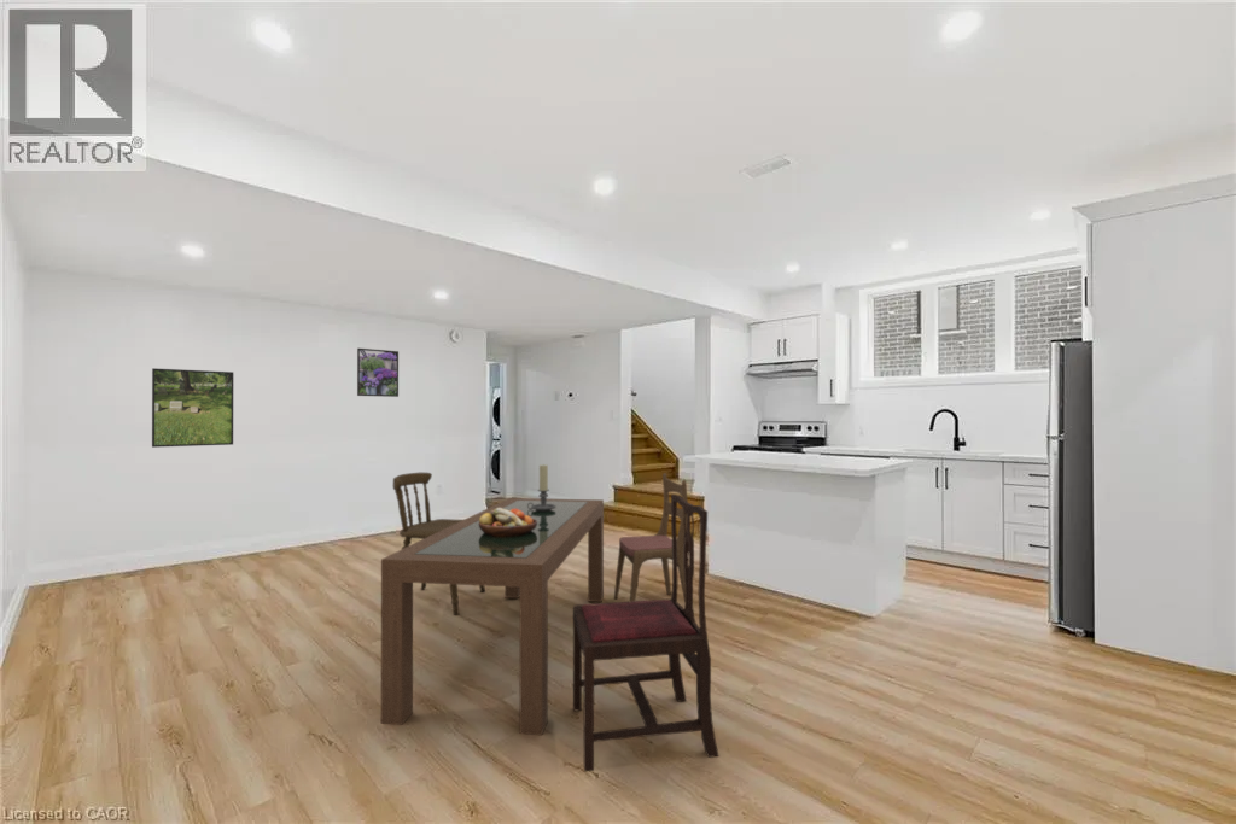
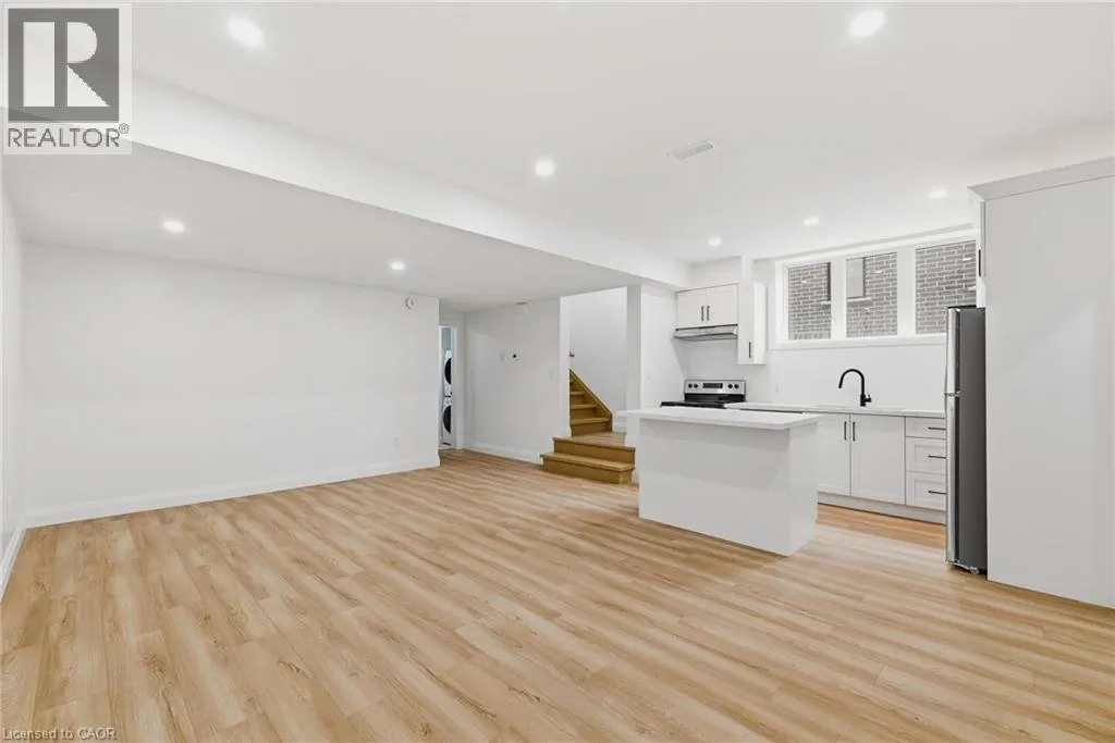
- dining table (520, 583)
- dining chair (436, 532)
- candle holder (541, 486)
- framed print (194, 408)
- dining chair (640, 615)
- dining chair (651, 542)
- fruit bowl (508, 519)
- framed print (378, 373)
